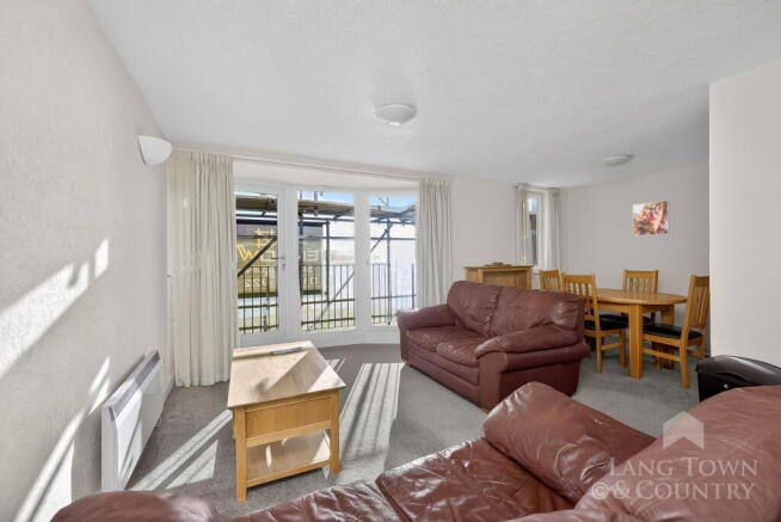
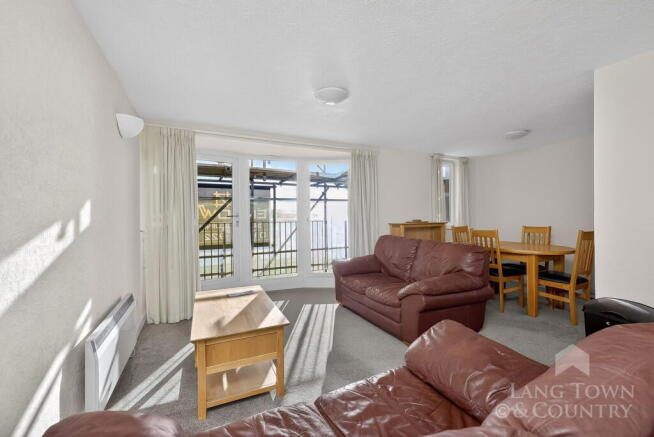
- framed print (650, 219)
